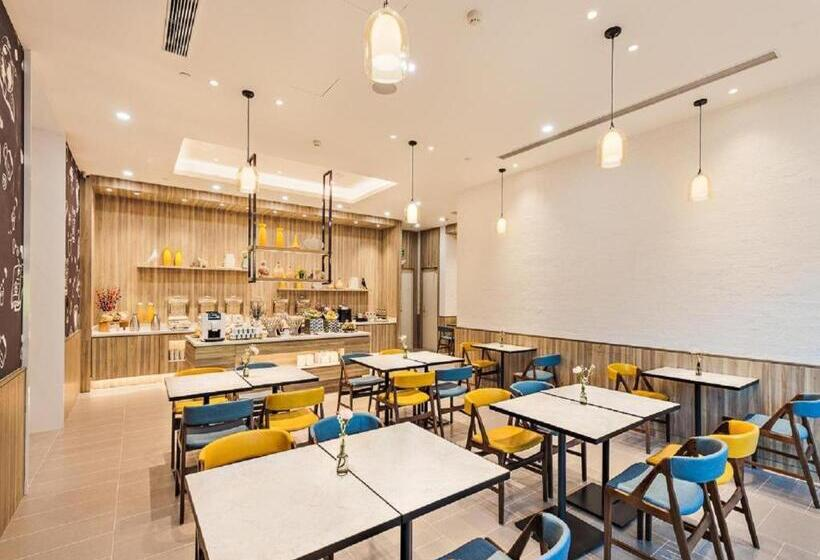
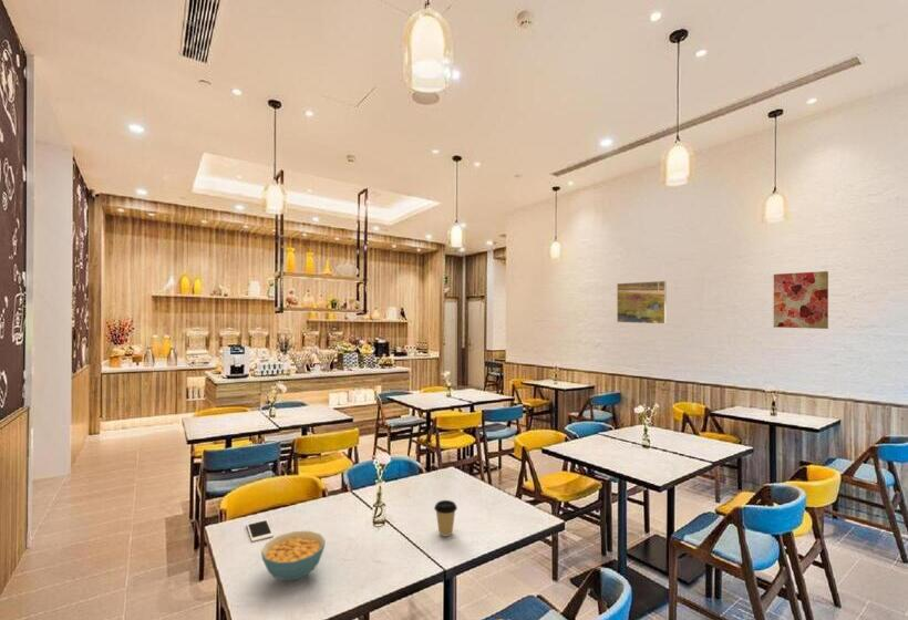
+ cell phone (259, 529)
+ wall art (799, 300)
+ coffee cup (445, 517)
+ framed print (640, 302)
+ cereal bowl (293, 560)
